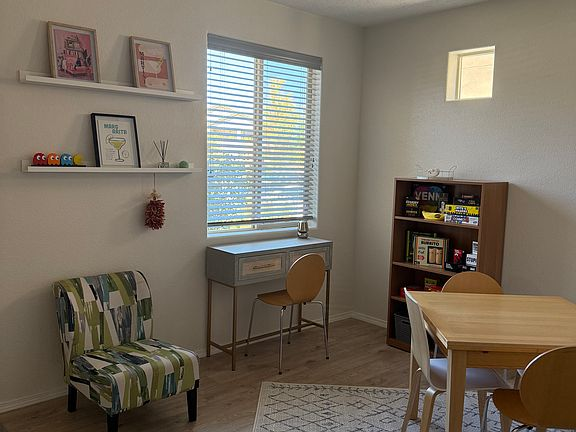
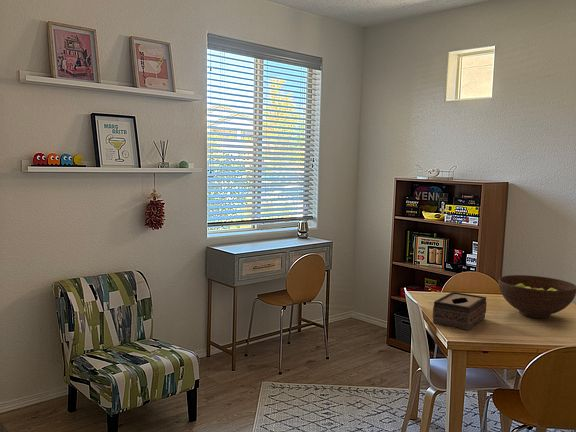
+ tissue box (460, 309)
+ fruit bowl (535, 298)
